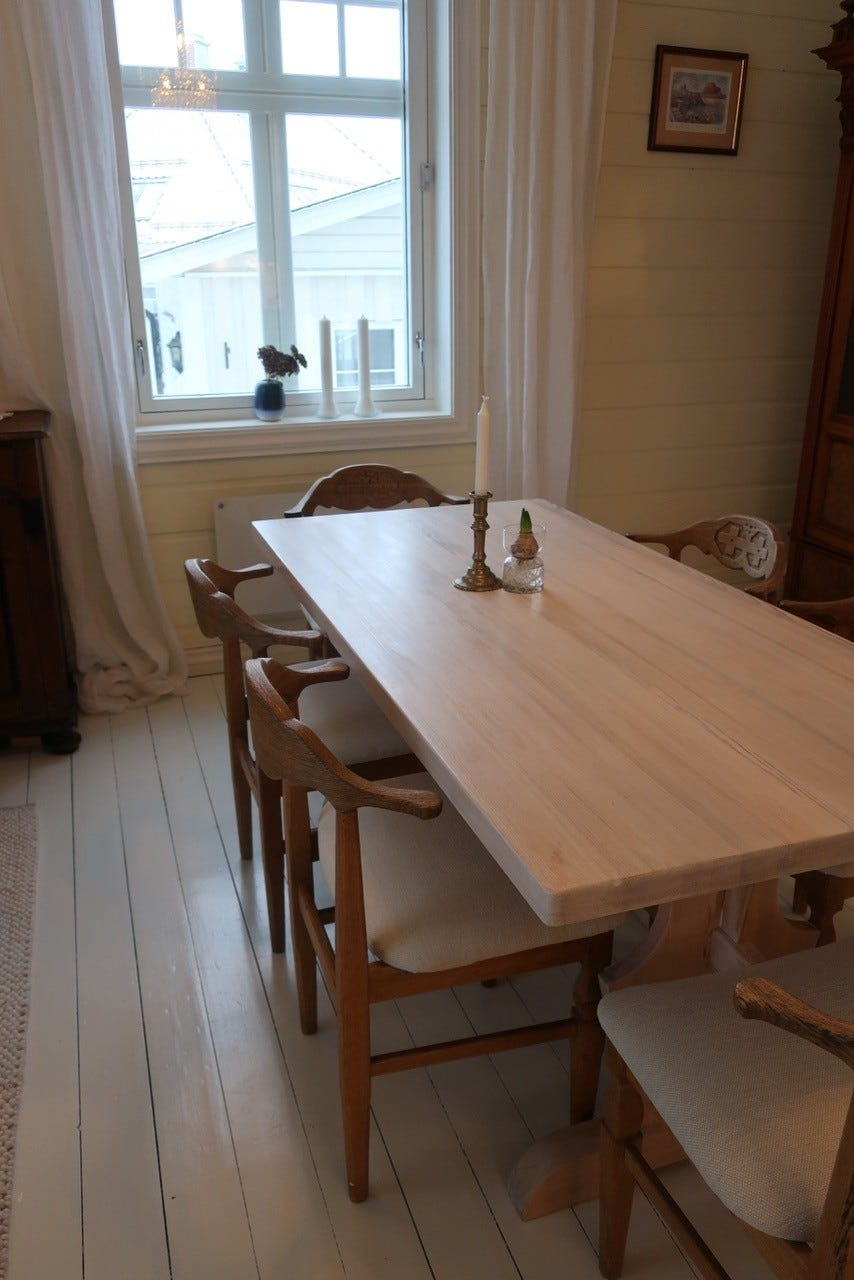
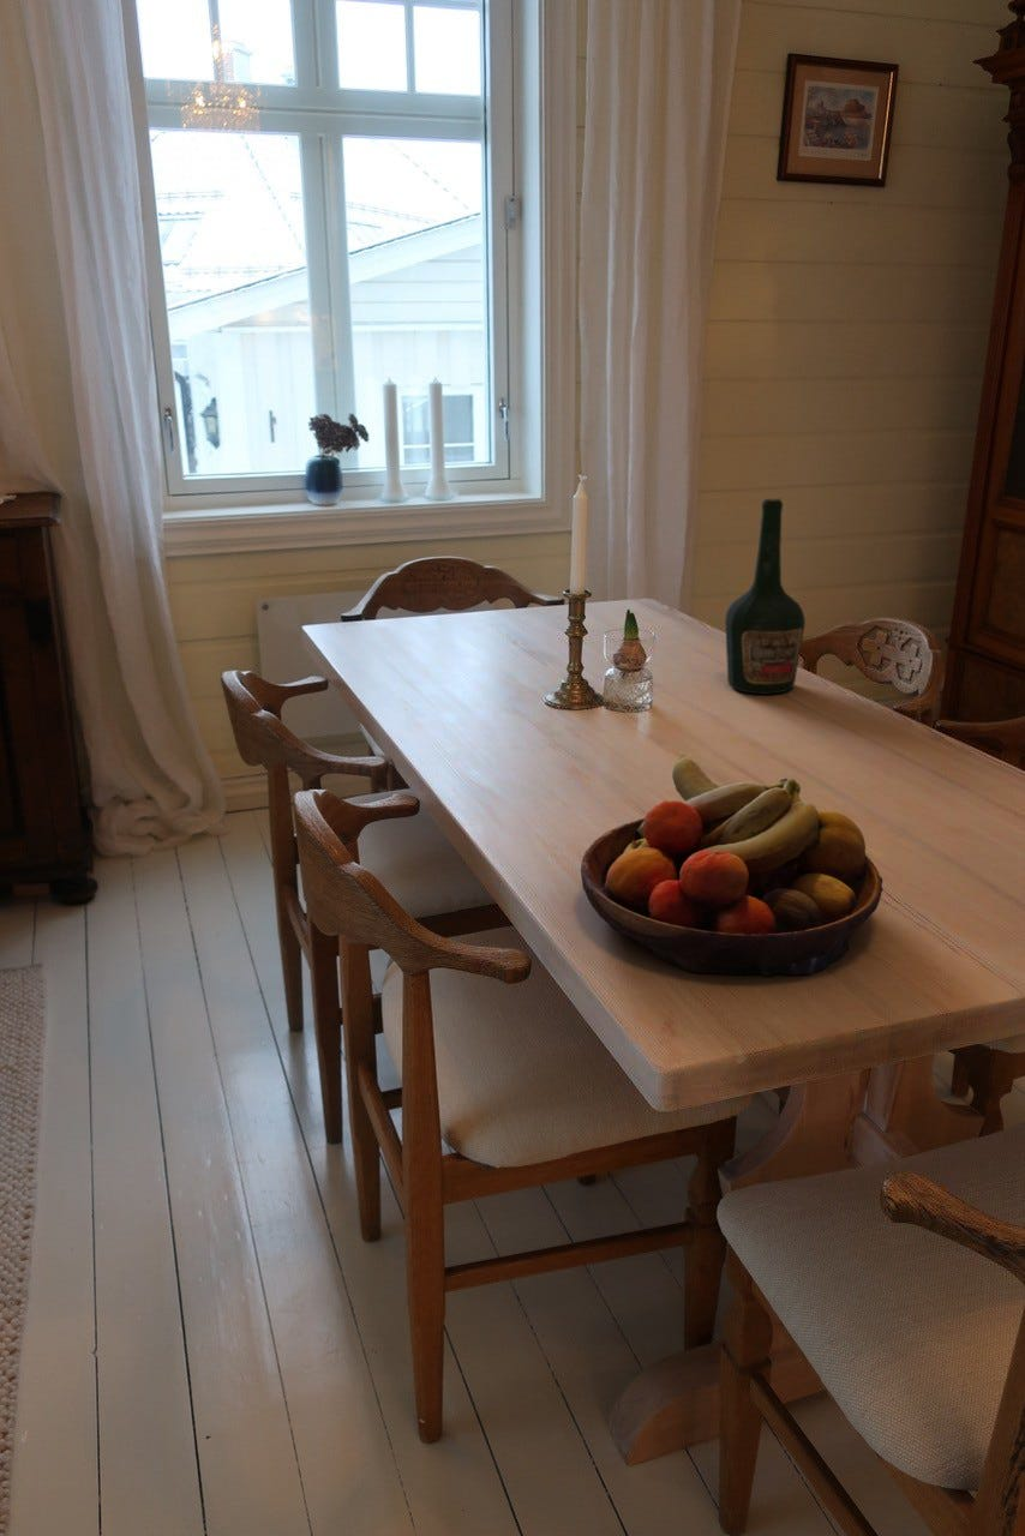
+ fruit bowl (726, 854)
+ bottle (766, 594)
